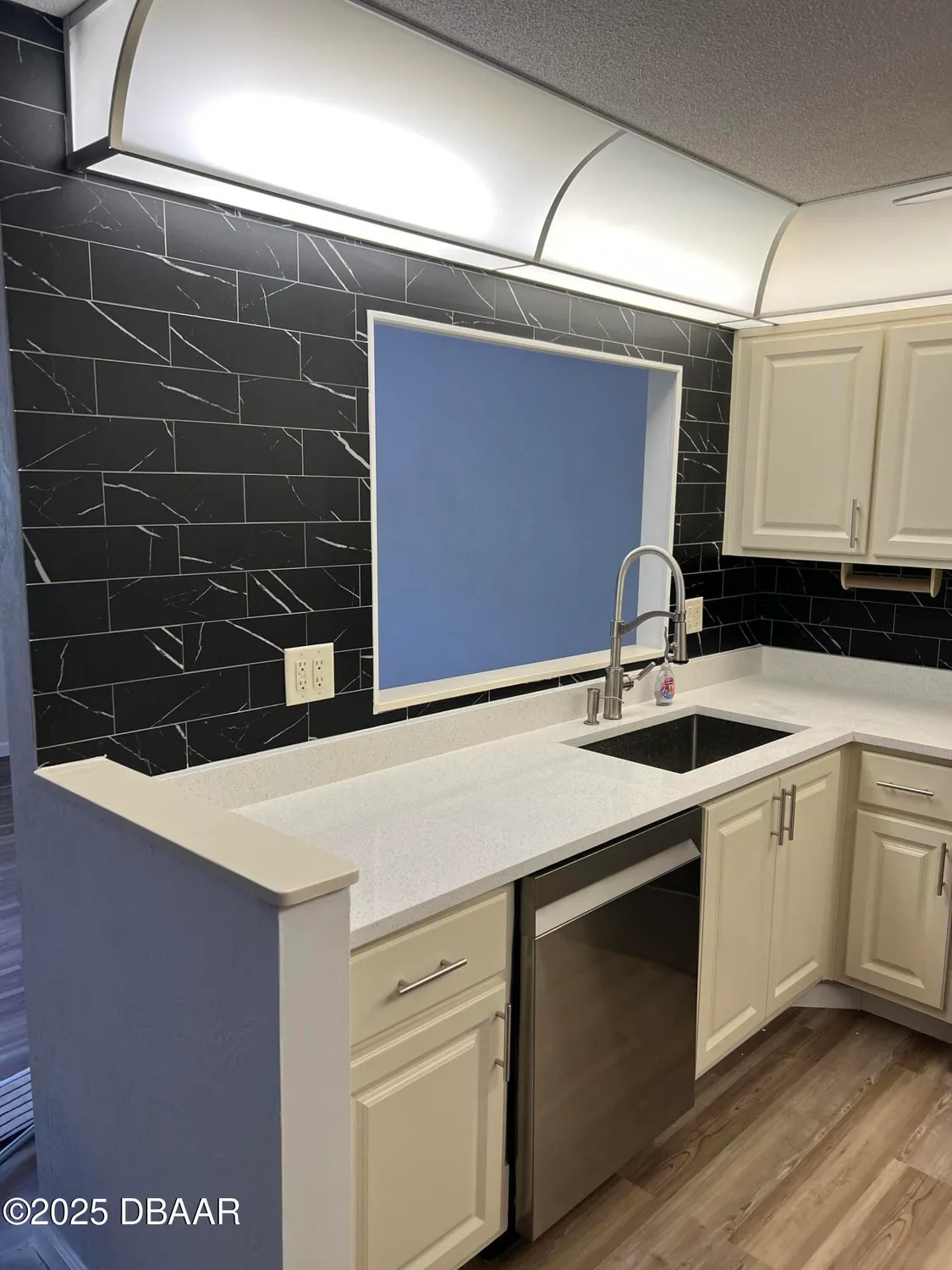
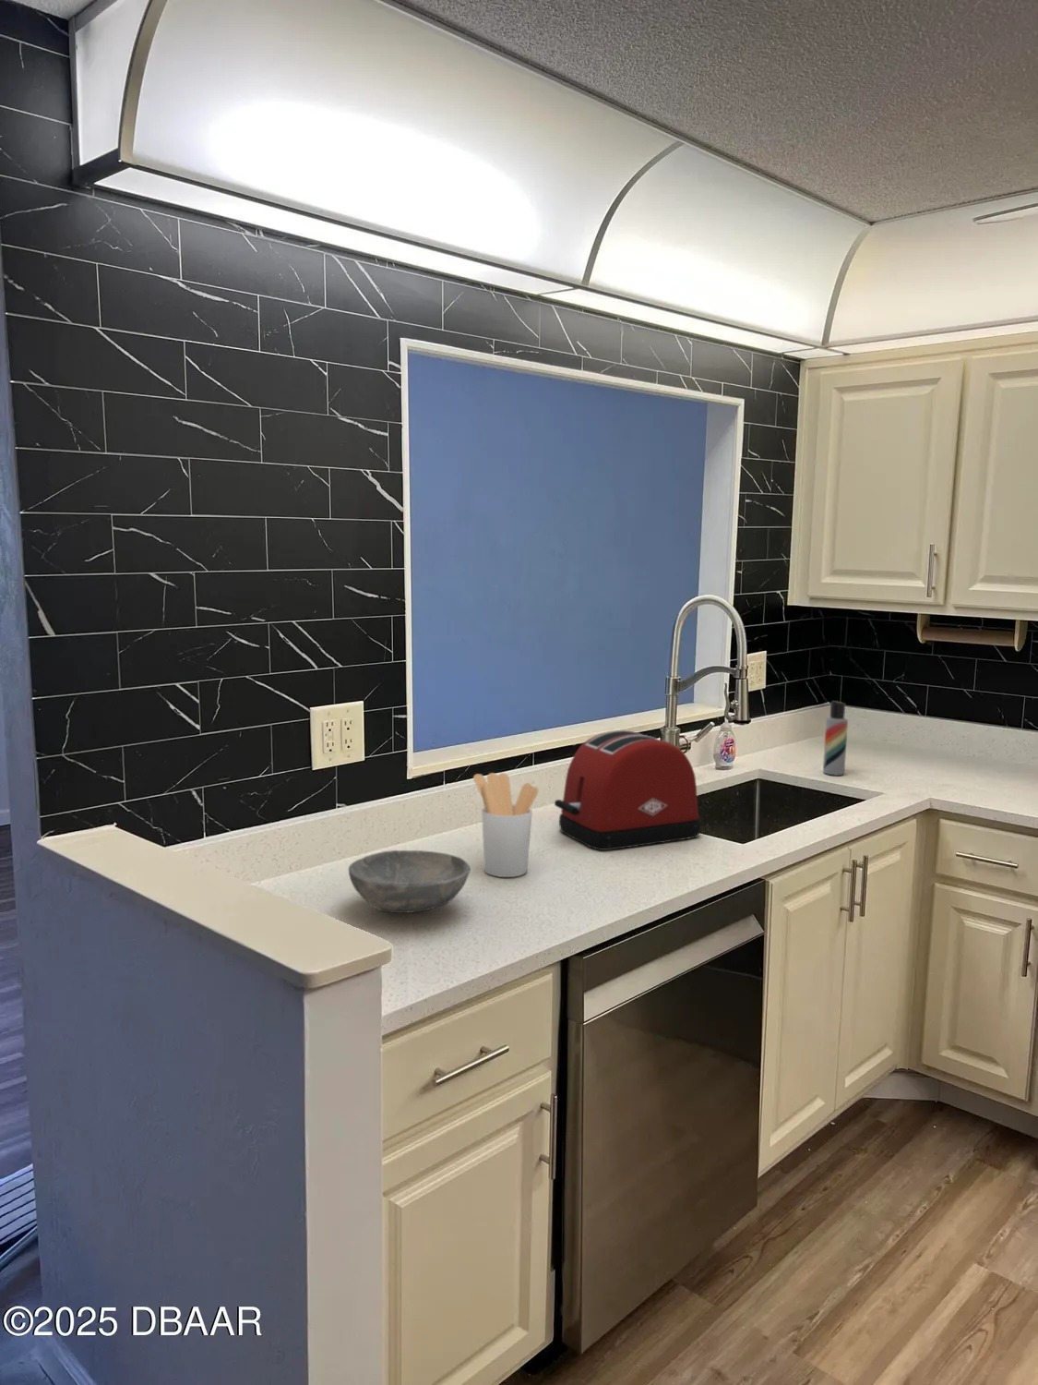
+ toaster (630, 784)
+ utensil holder (500, 821)
+ lotion bottle (835, 737)
+ bowl (409, 887)
